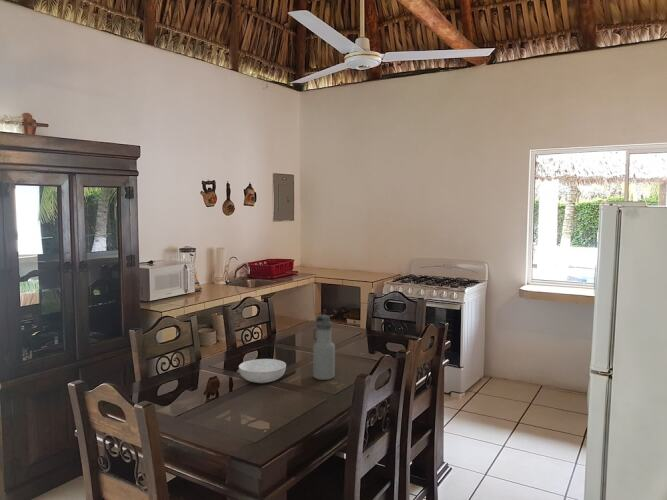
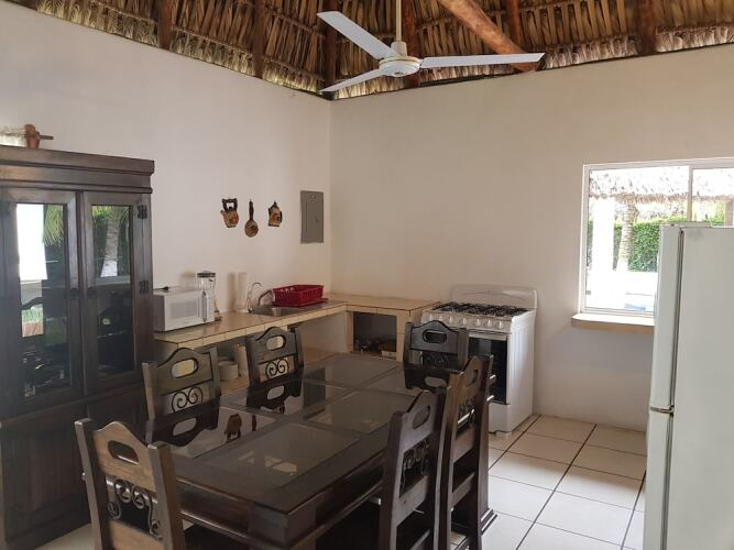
- water bottle (323, 346)
- serving bowl (262, 372)
